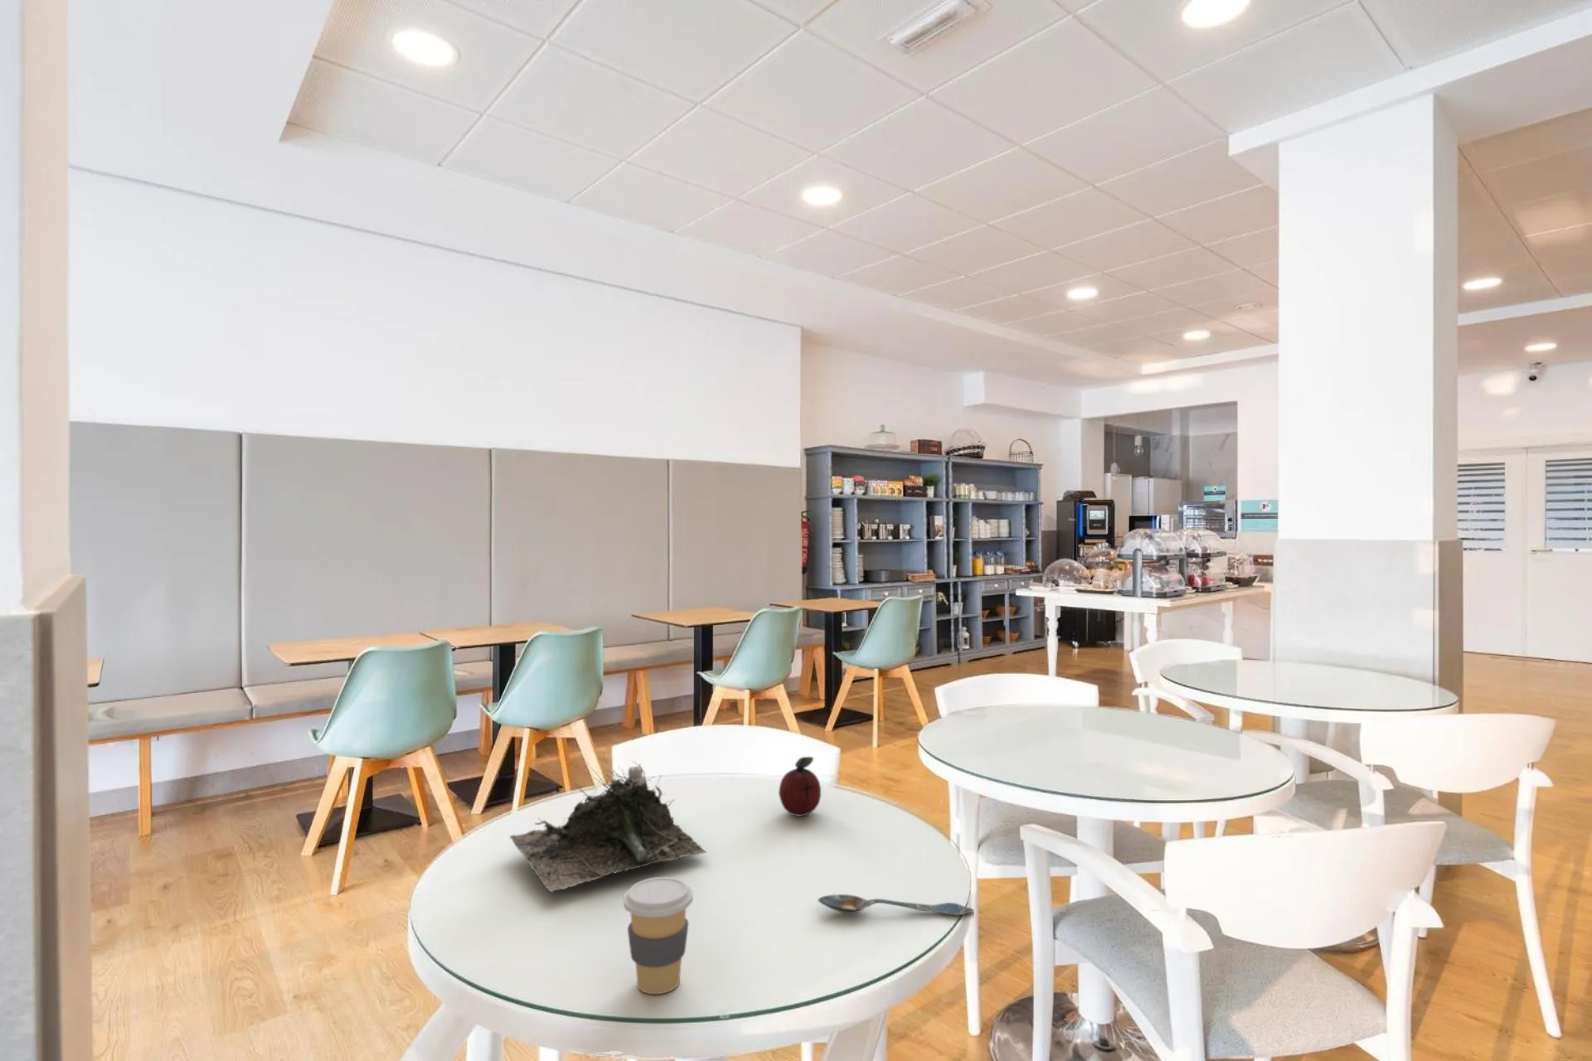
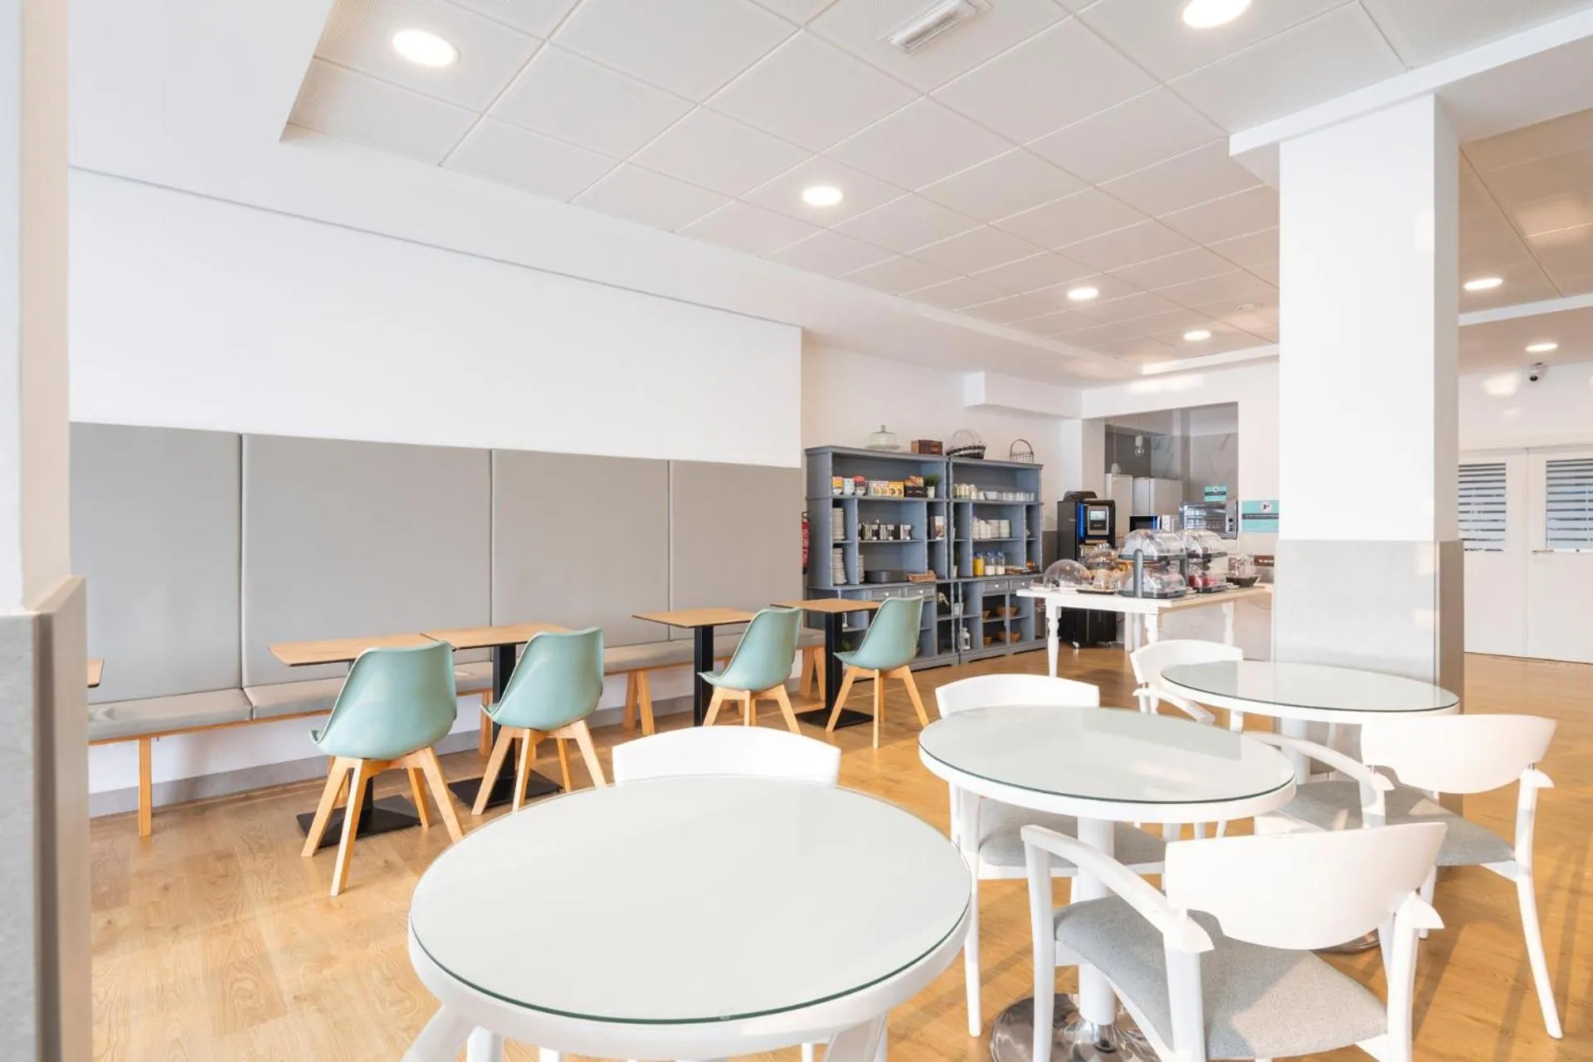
- saltshaker (635, 785)
- fruit (801, 786)
- spoon (896, 905)
- coffee cup (659, 935)
- plant (606, 805)
